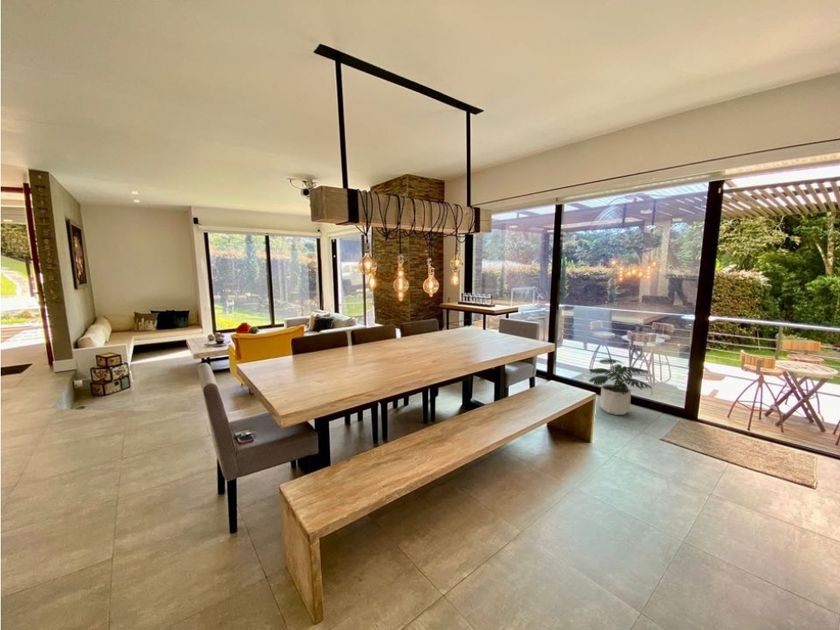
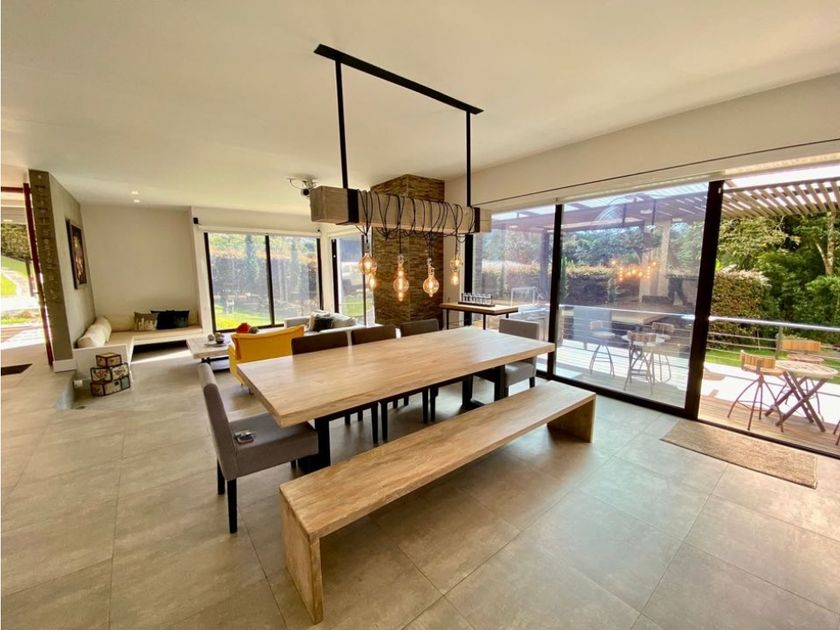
- potted plant (617, 387)
